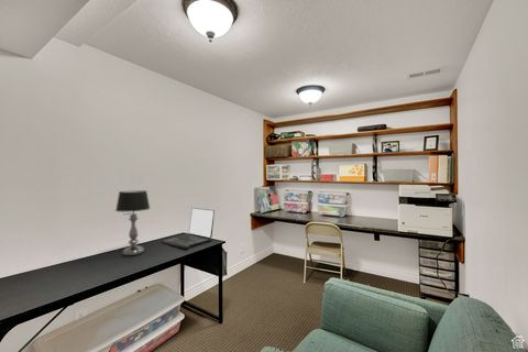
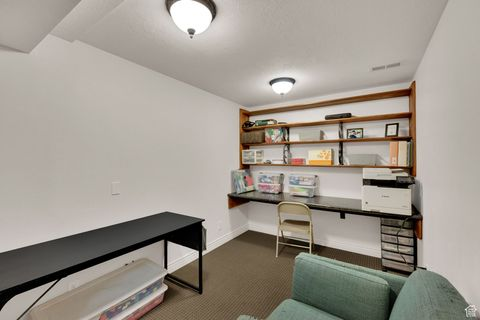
- laptop (189, 226)
- table lamp (133, 222)
